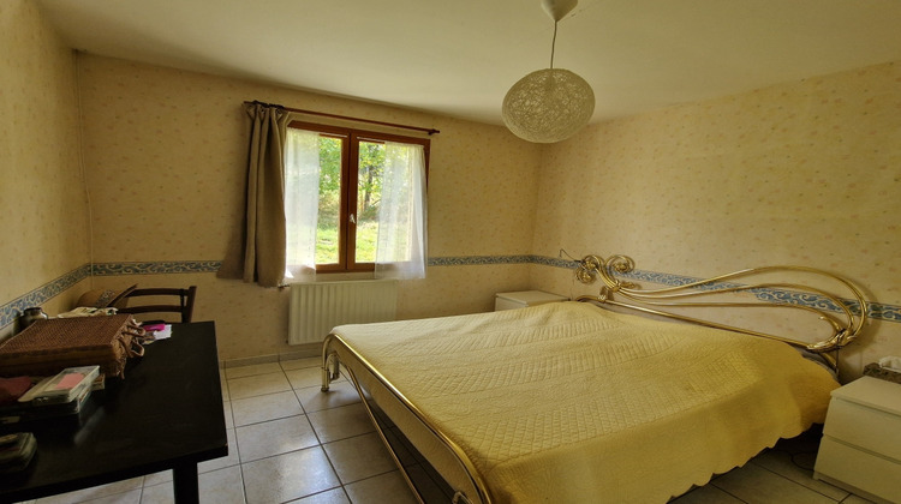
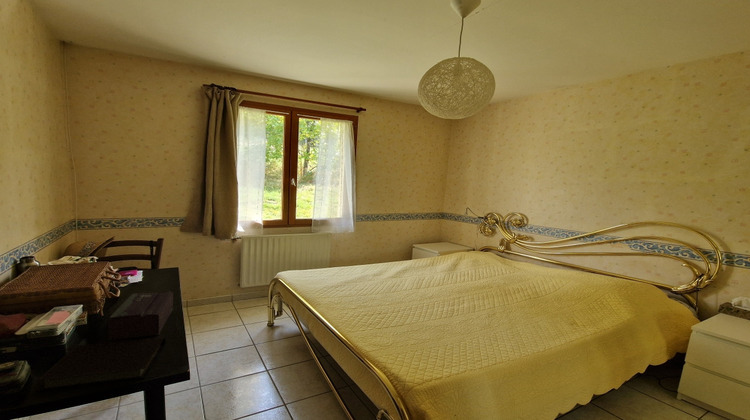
+ notebook (109, 360)
+ tissue box (144, 312)
